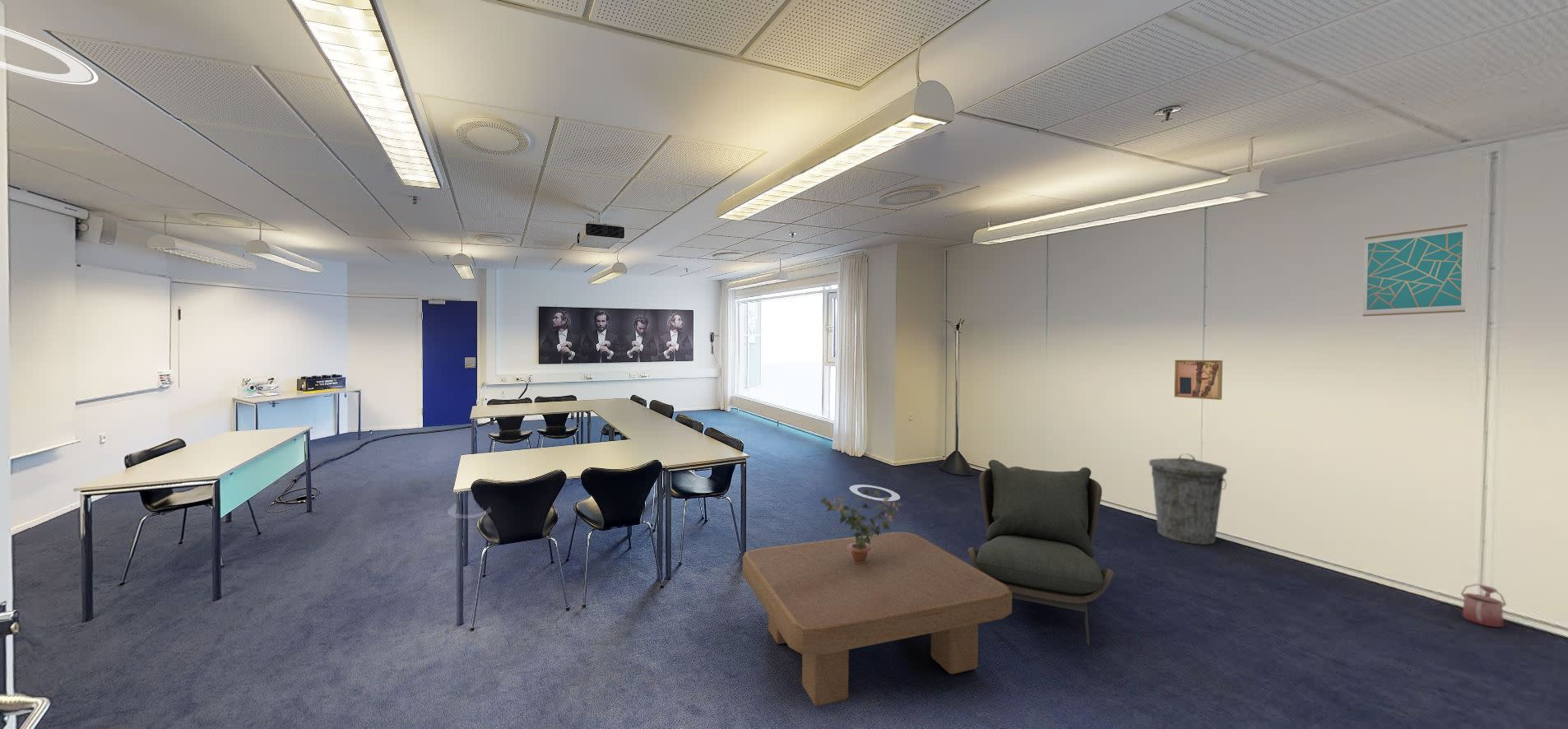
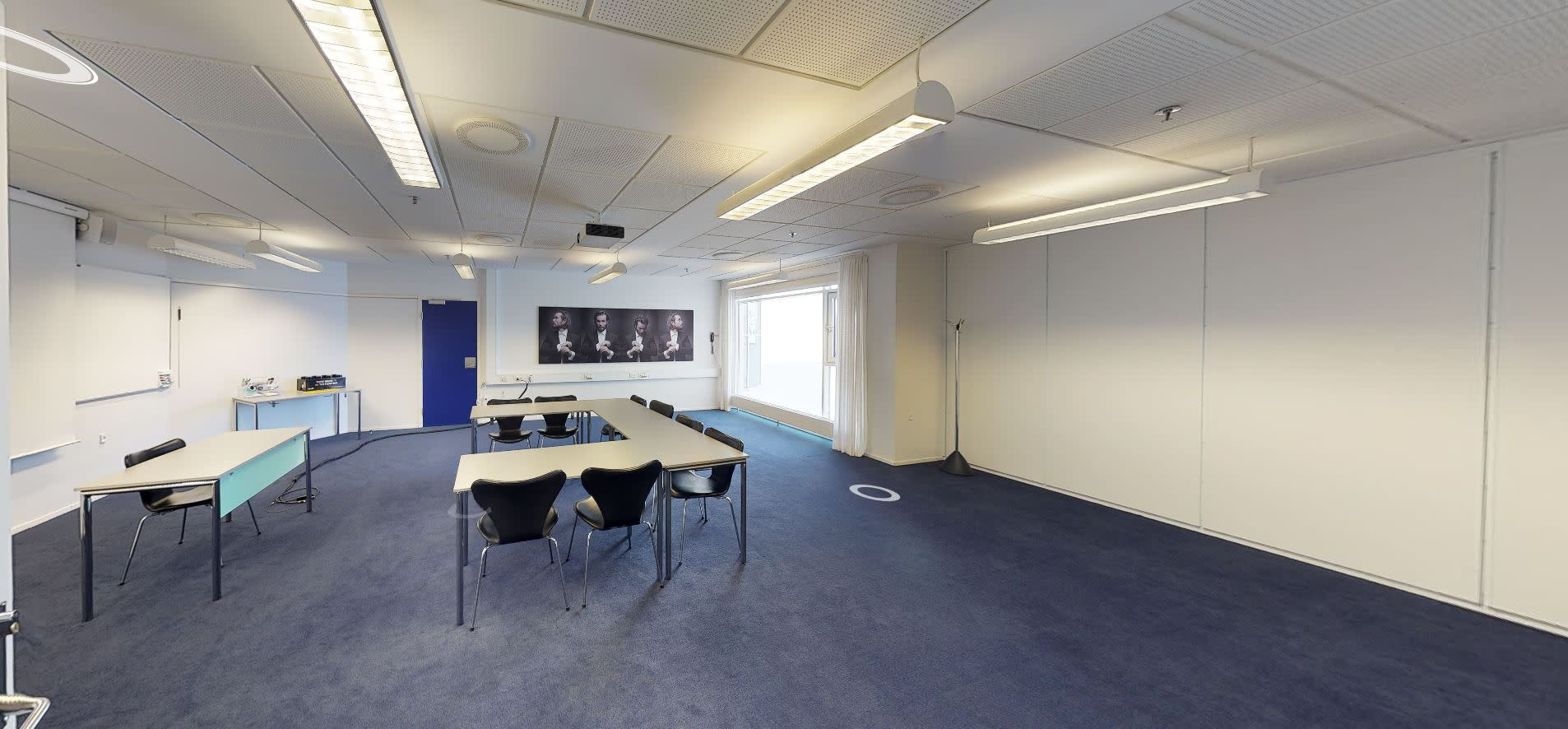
- watering can (1483, 601)
- coffee table (865, 609)
- trash can (1185, 495)
- armless chair (1037, 536)
- wall art (1197, 378)
- potted plant (861, 524)
- wall art (1412, 272)
